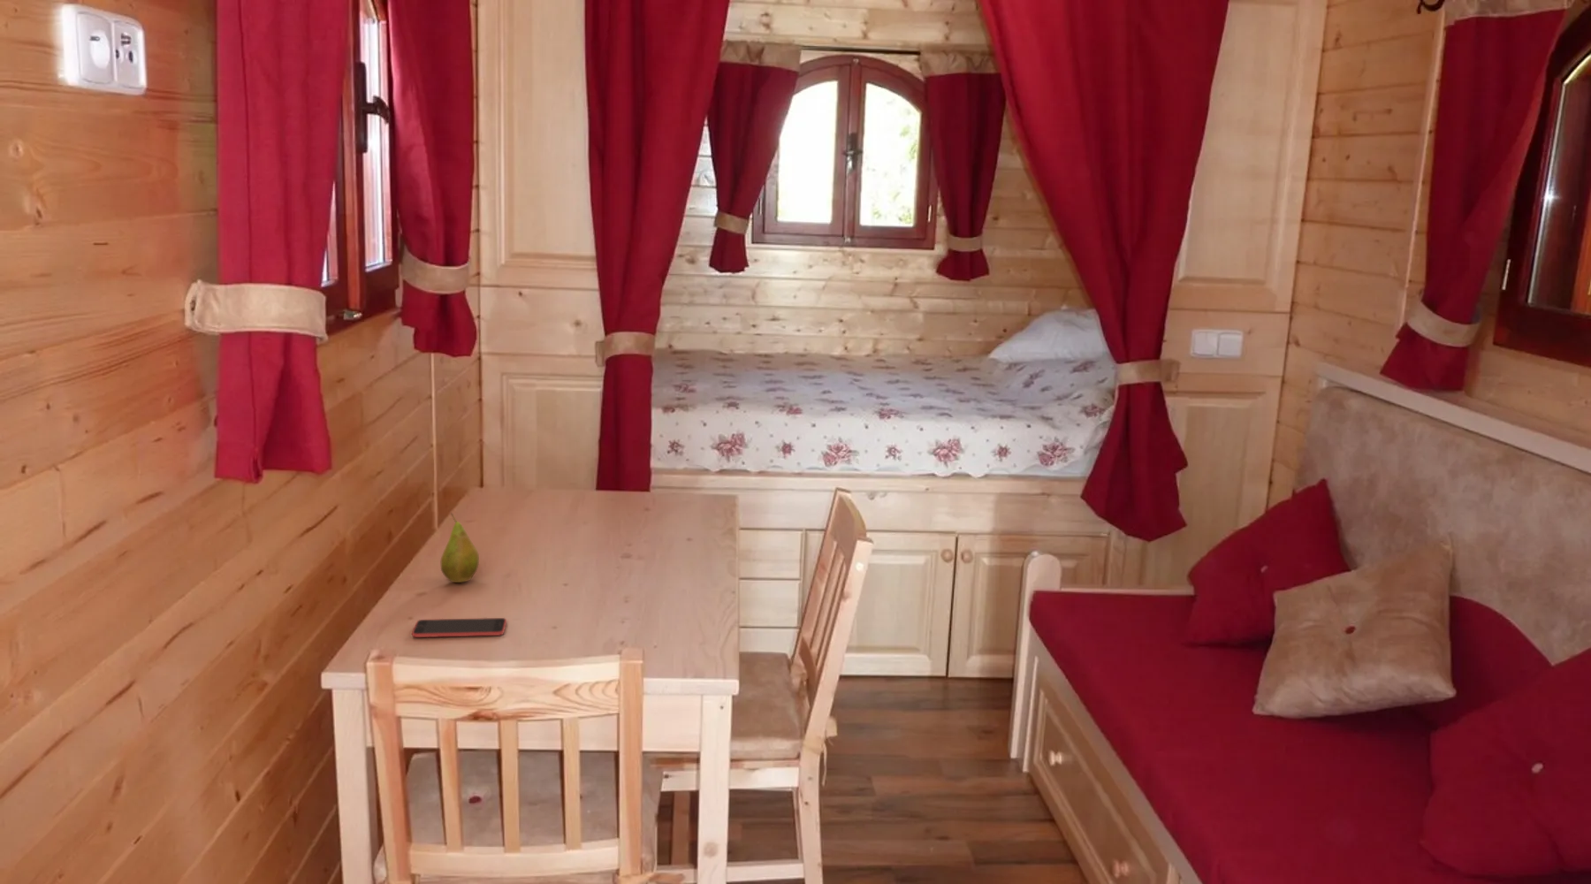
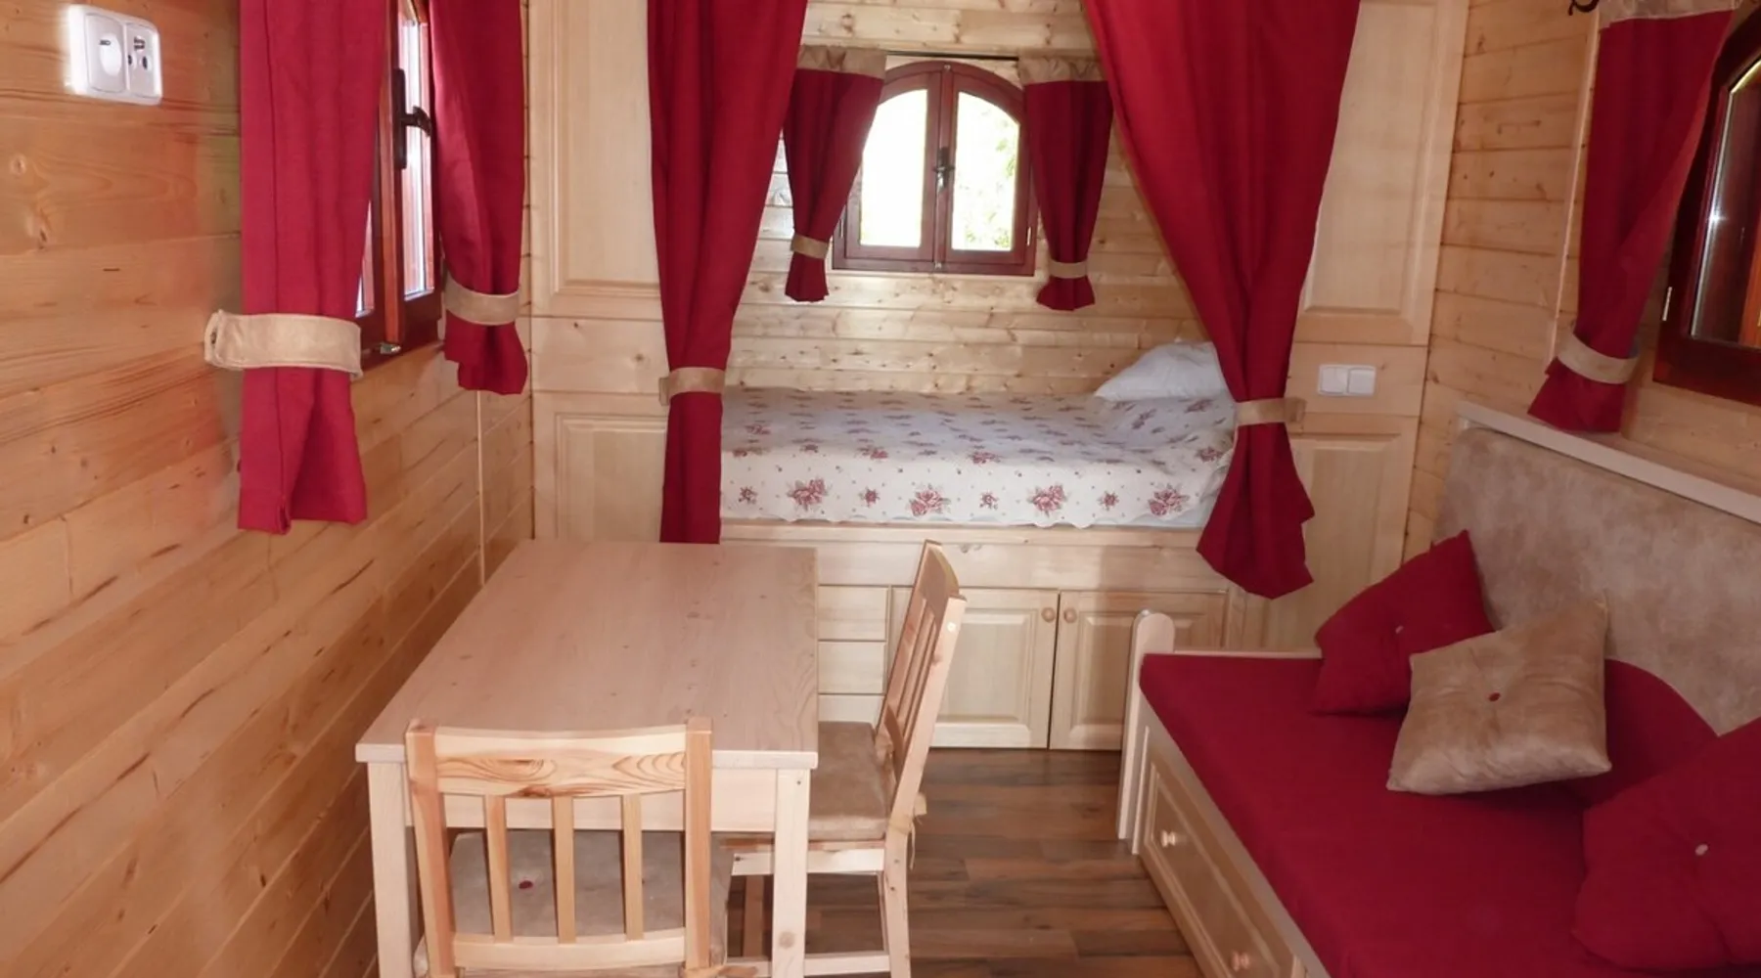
- fruit (459, 548)
- smartphone (459, 627)
